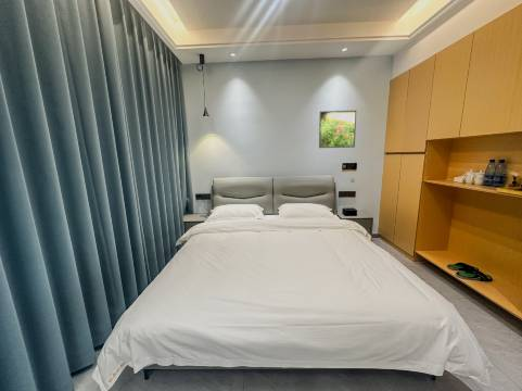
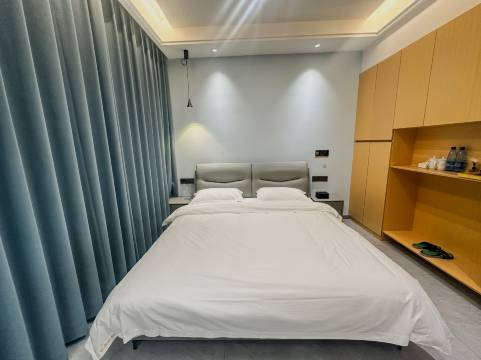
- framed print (336, 129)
